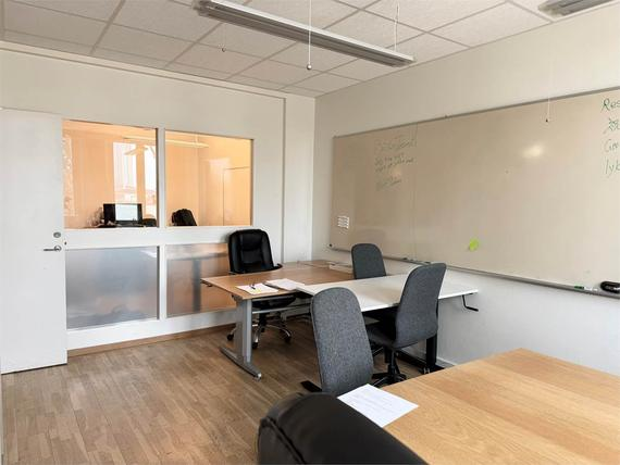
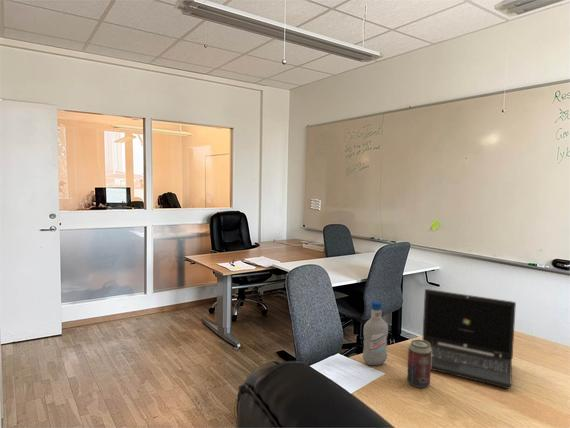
+ laptop (463, 333)
+ bottle (375, 332)
+ beverage can (419, 363)
